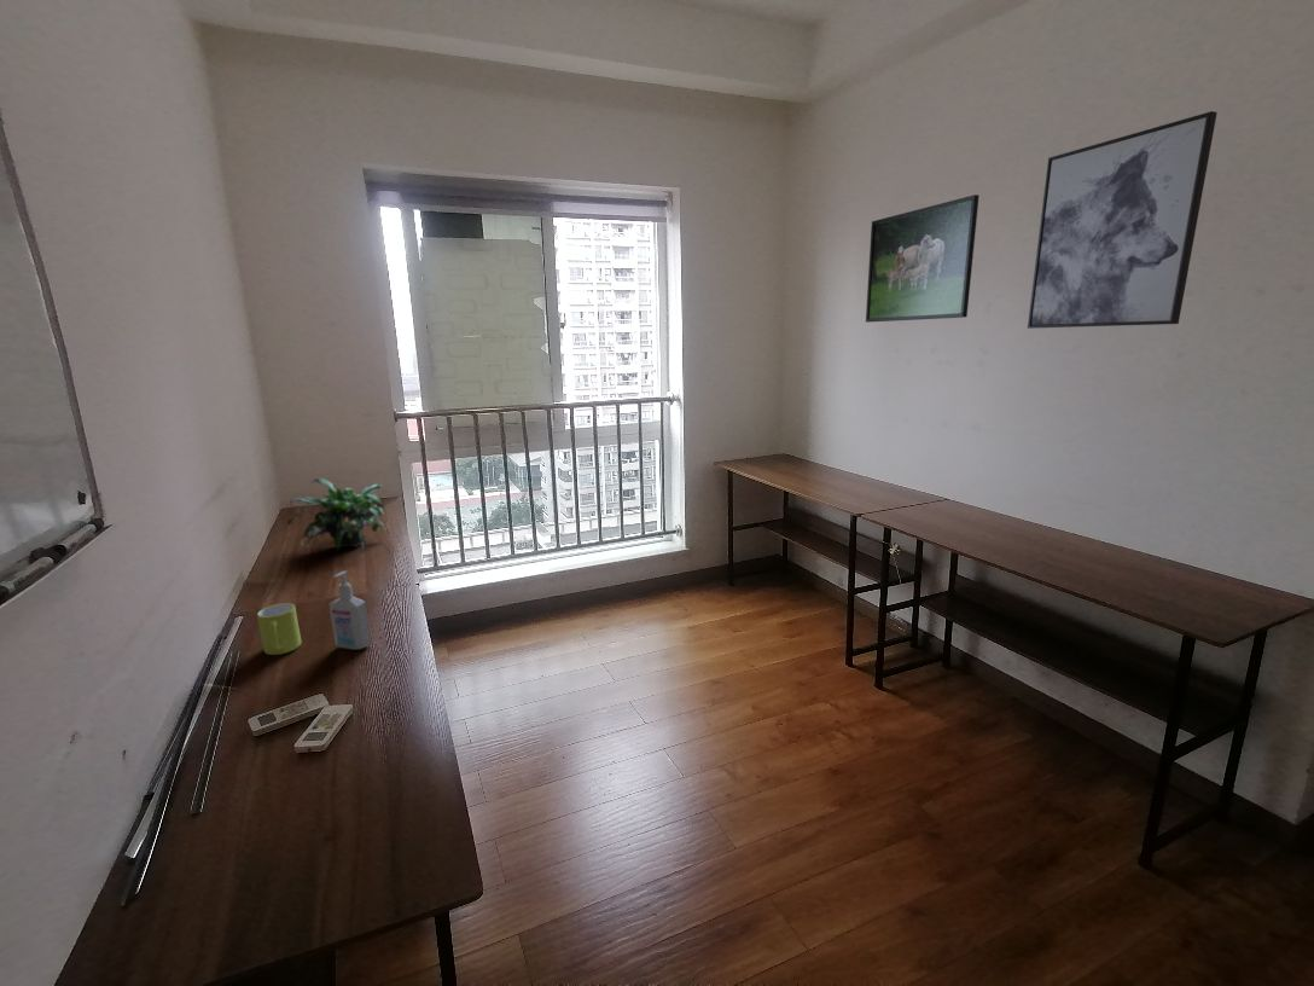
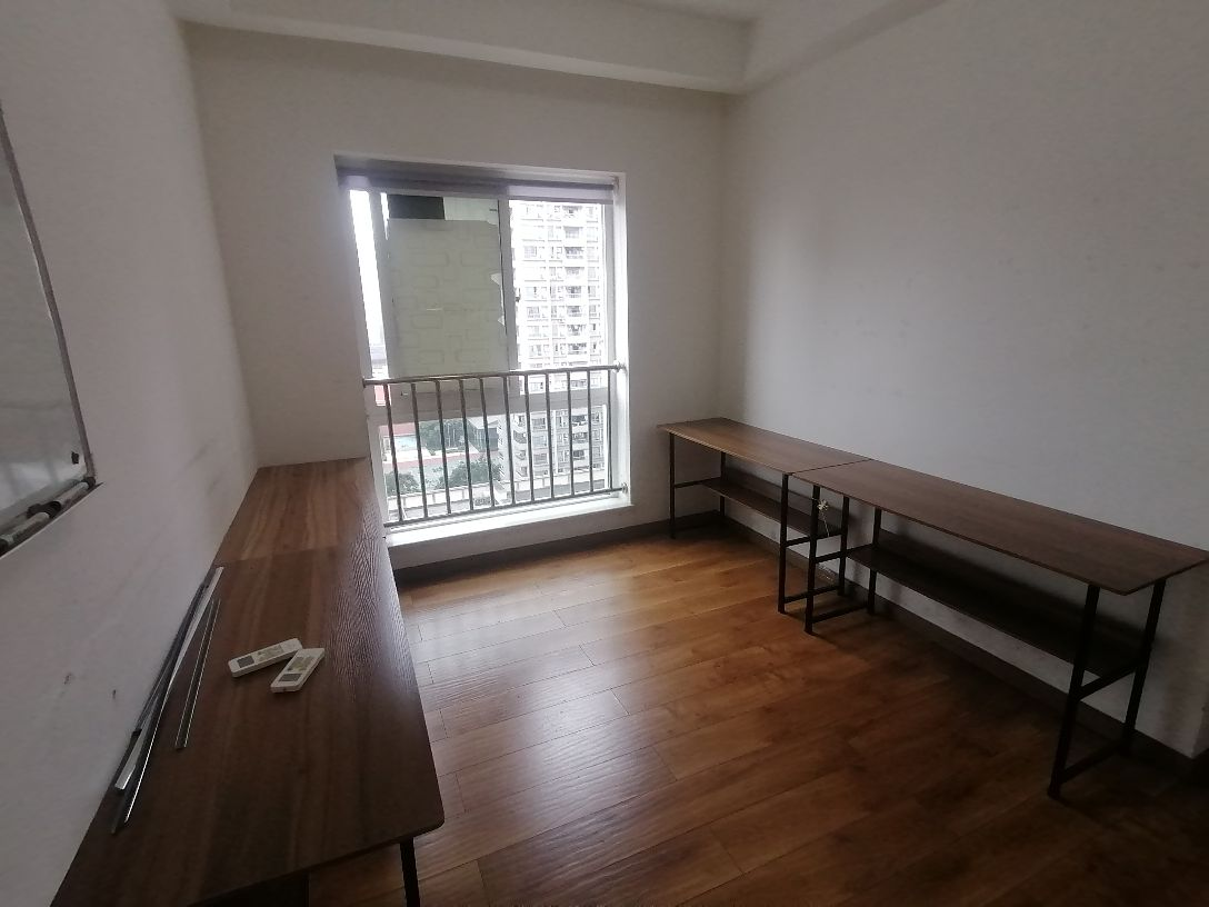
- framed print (915, 265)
- bottle (347, 609)
- mug (278, 632)
- potted plant (343, 511)
- wall art (1109, 234)
